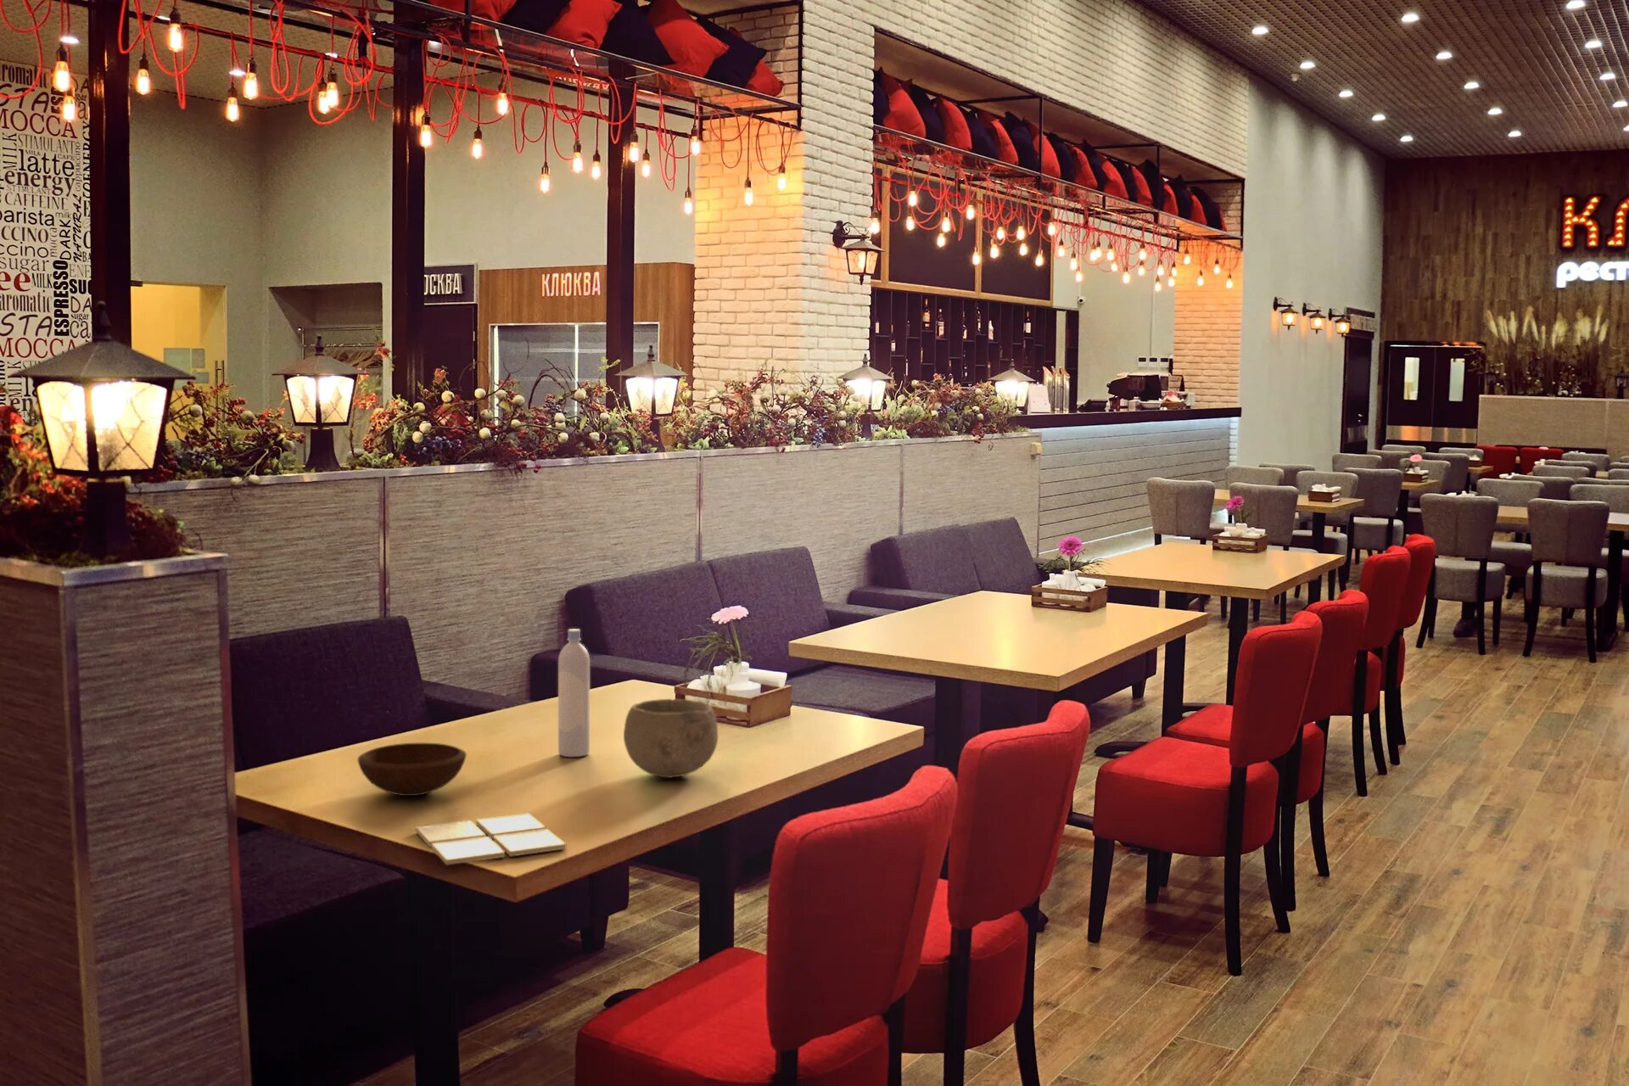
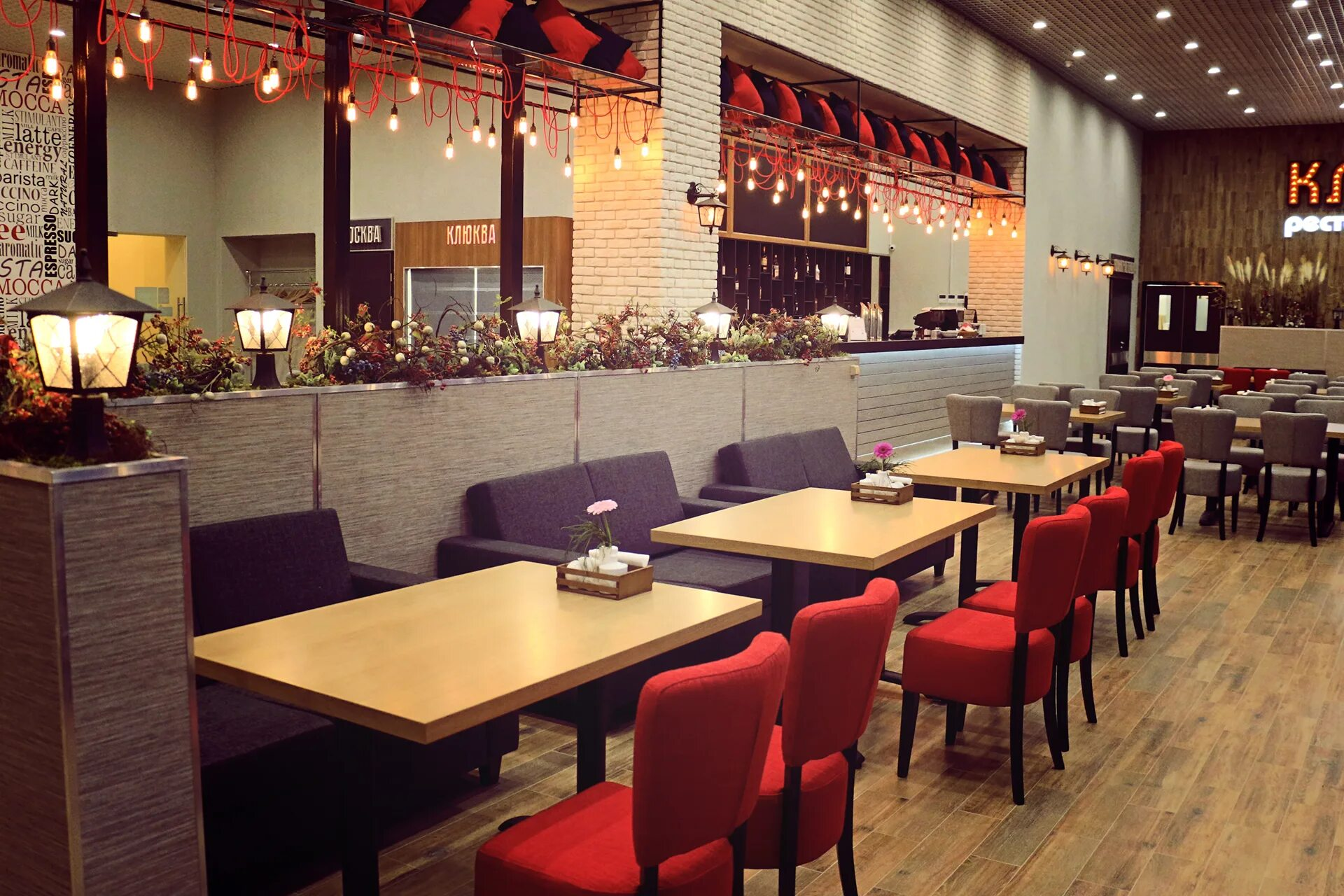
- drink coaster (490, 836)
- bottle (573, 691)
- bowl (412, 772)
- bowl (670, 739)
